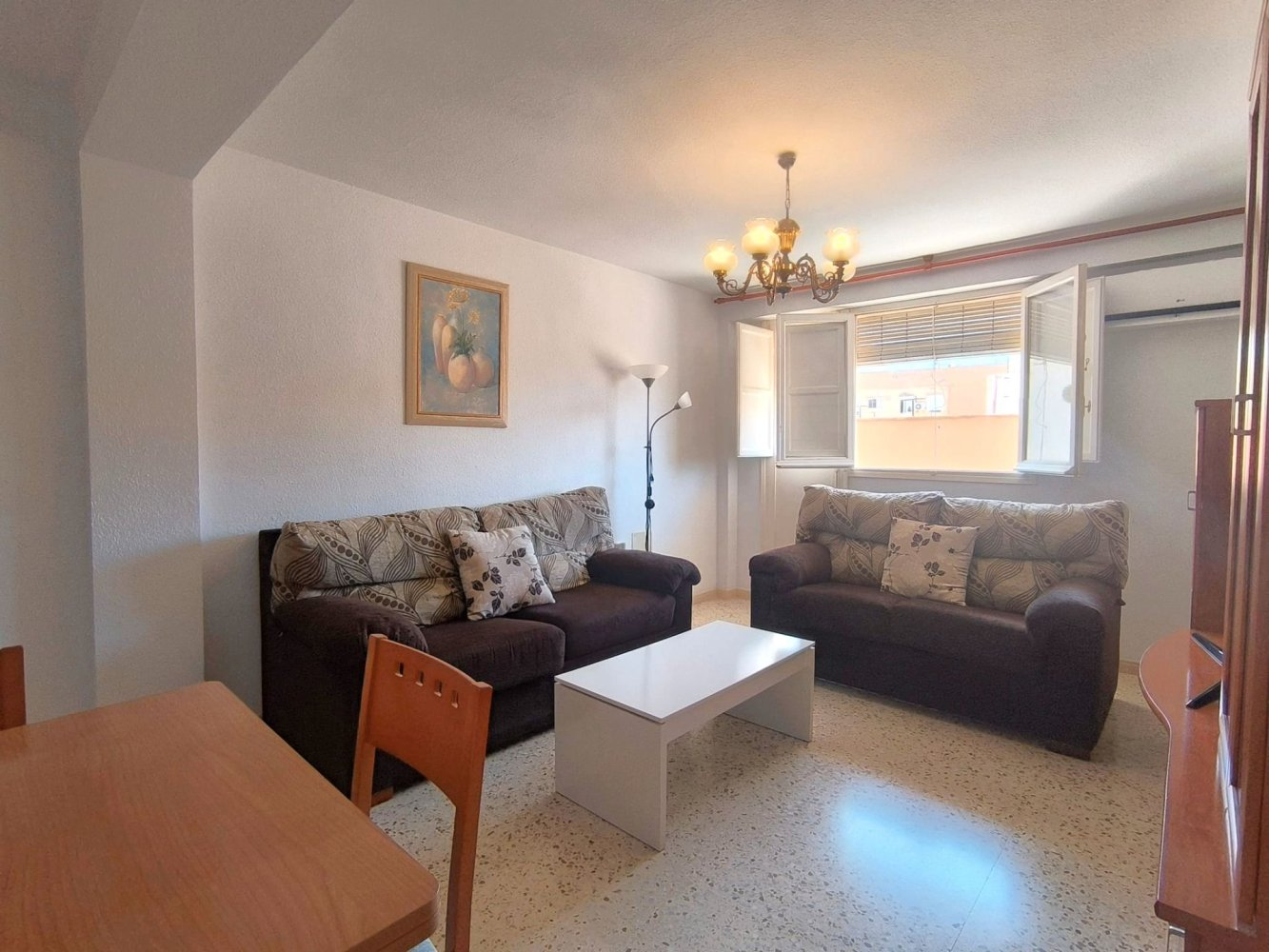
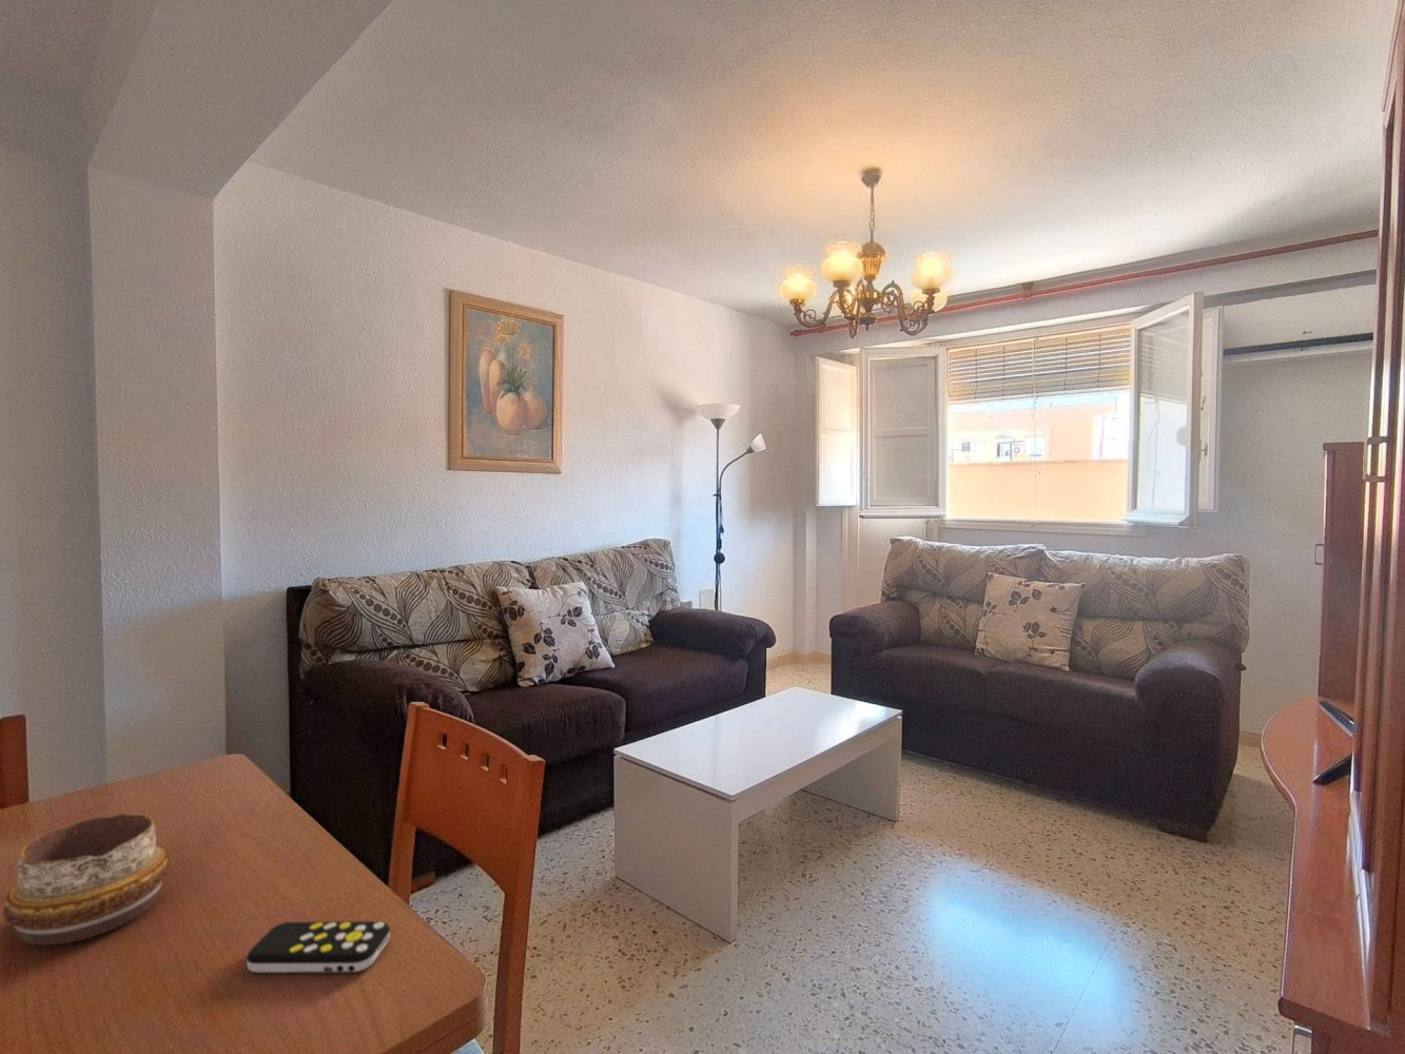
+ decorative bowl (91, 876)
+ remote control (320, 944)
